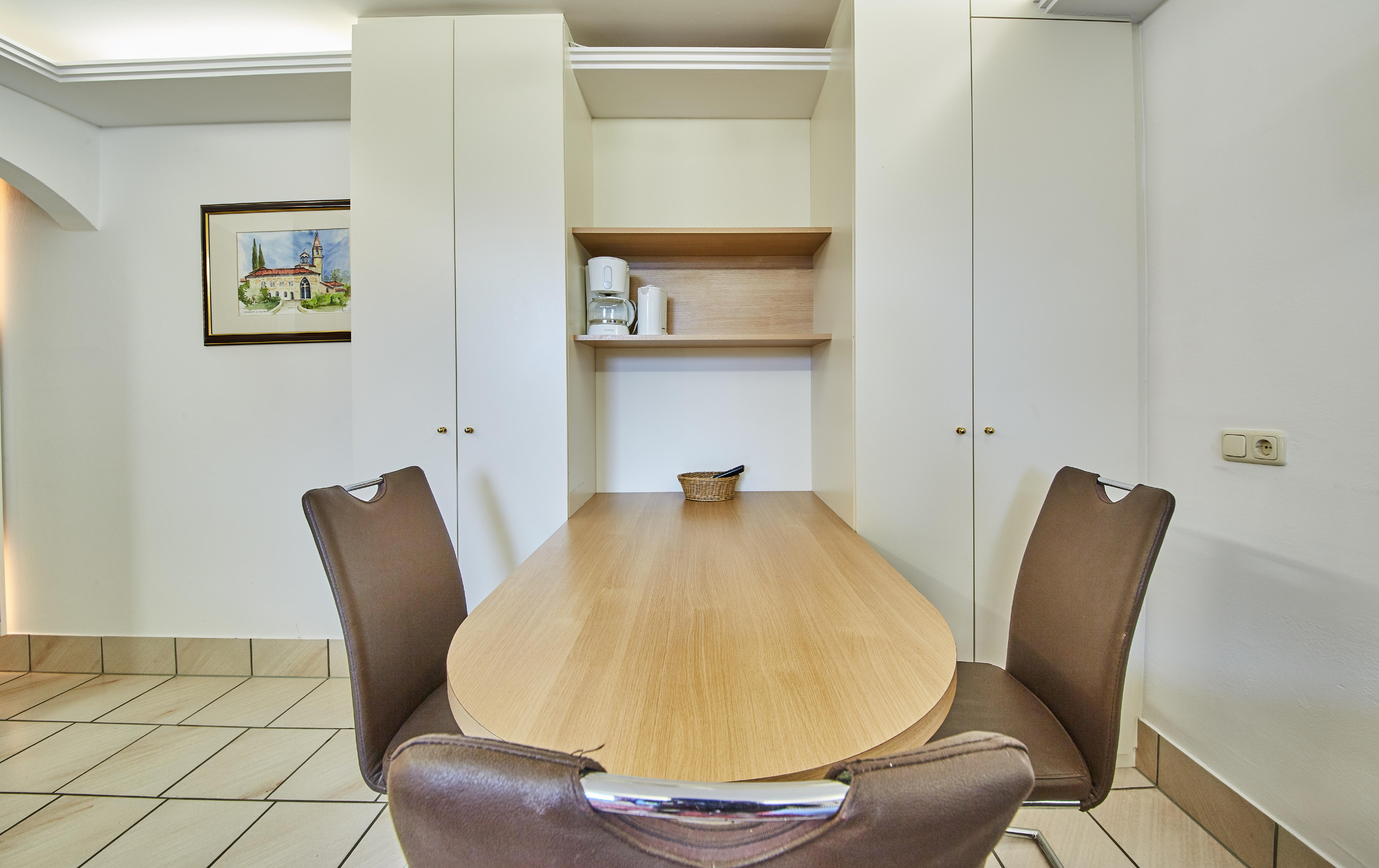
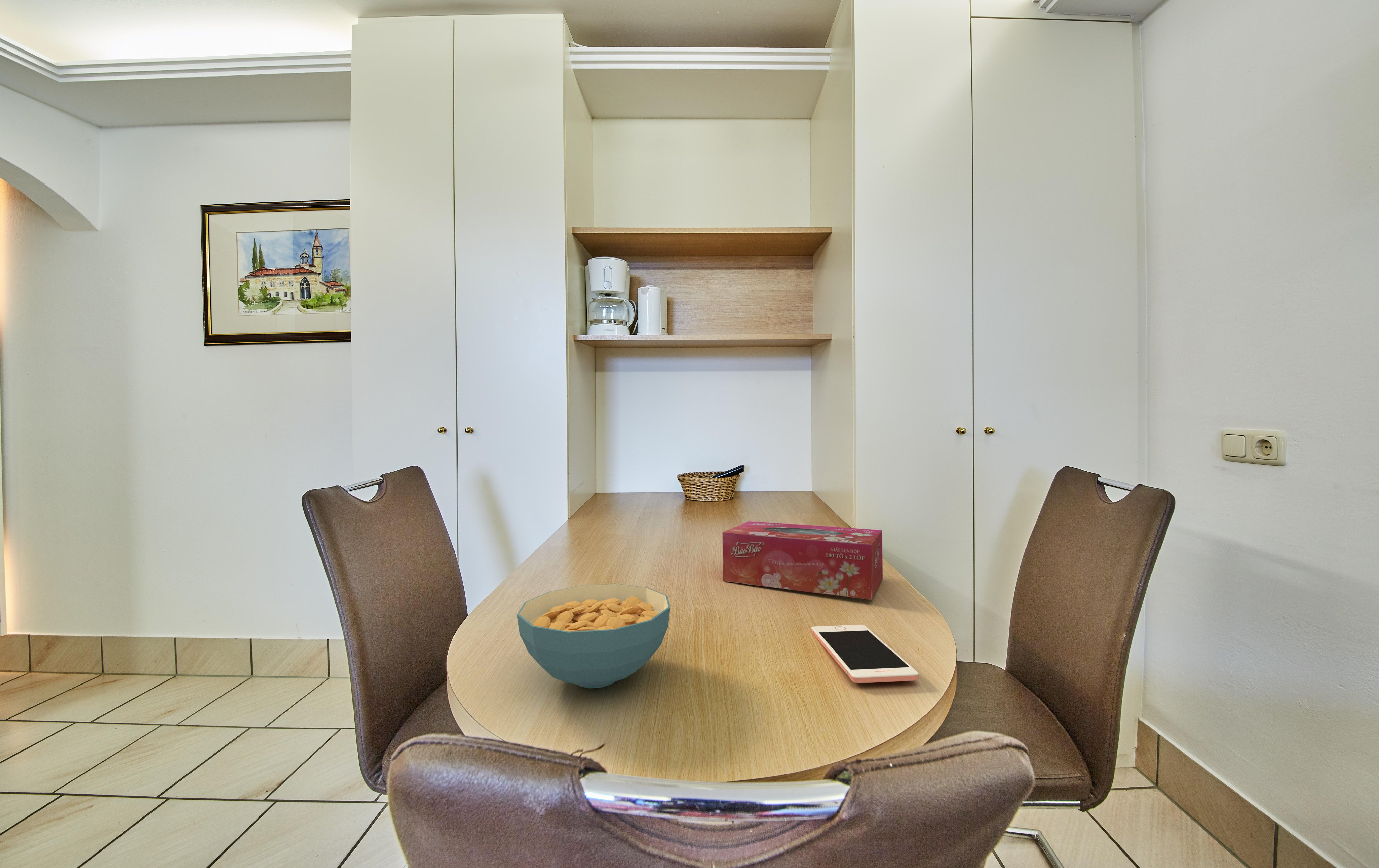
+ cereal bowl (596, 641)
+ cell phone (859, 650)
+ tissue box (803, 556)
